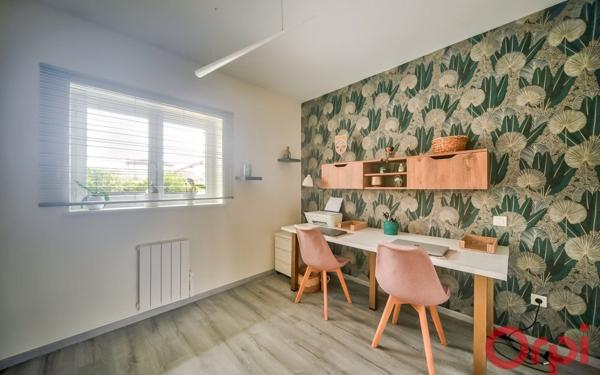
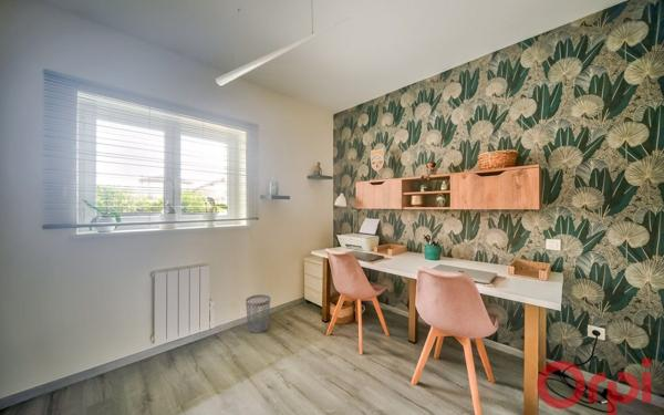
+ wastebasket (257, 313)
